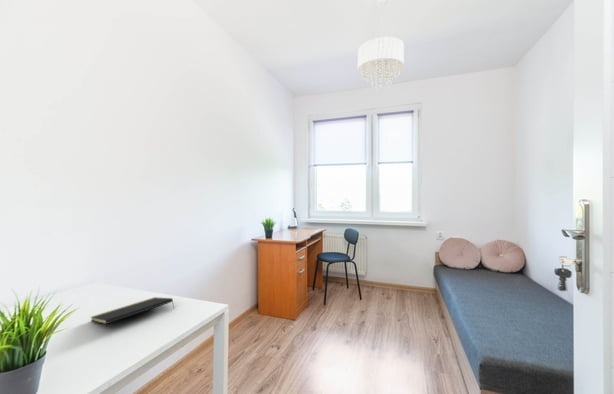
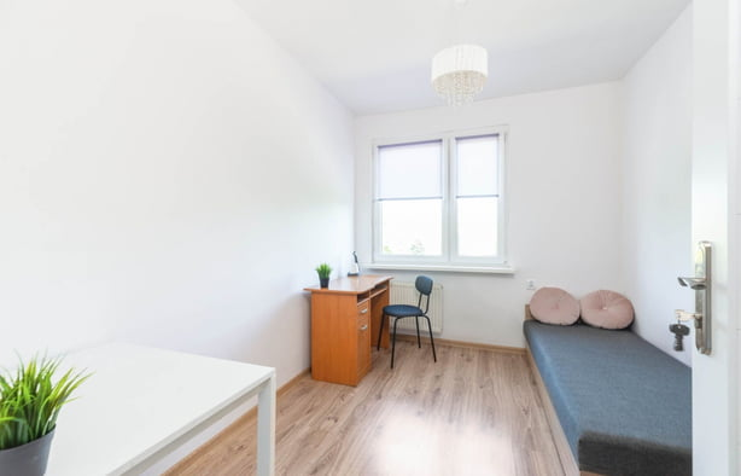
- notepad (133, 309)
